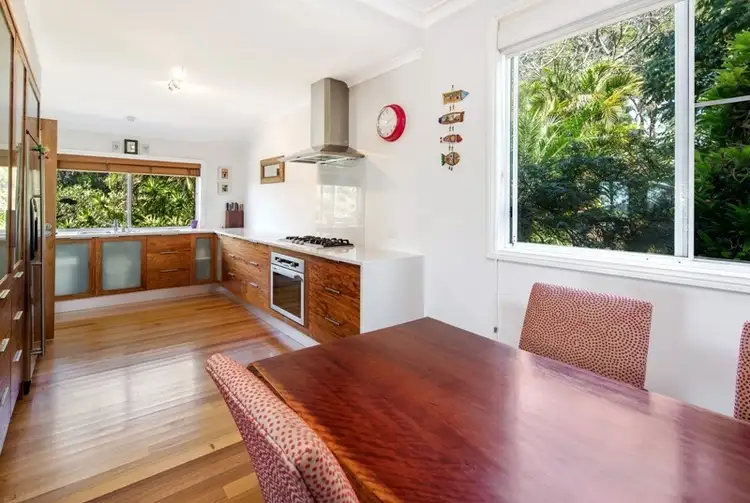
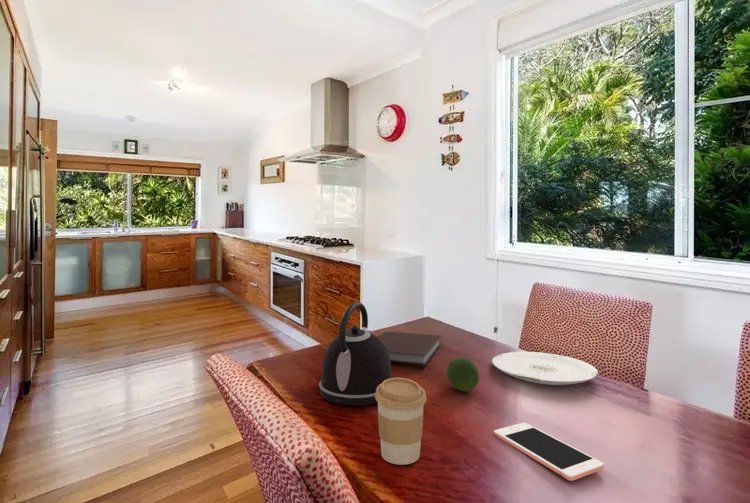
+ fruit (462, 374)
+ cell phone (544, 448)
+ notebook (402, 346)
+ kettle (356, 346)
+ coffee cup (400, 419)
+ plate (542, 368)
